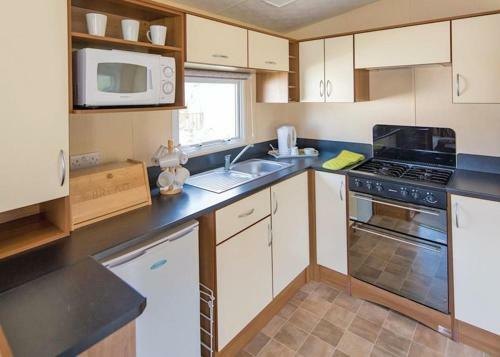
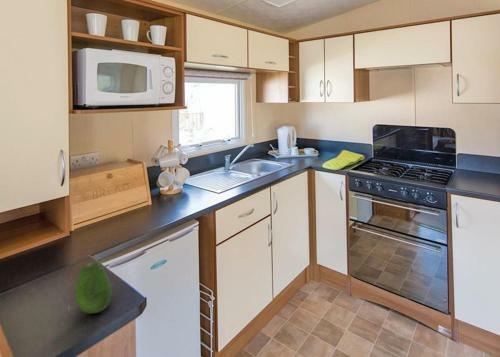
+ fruit (93, 287)
